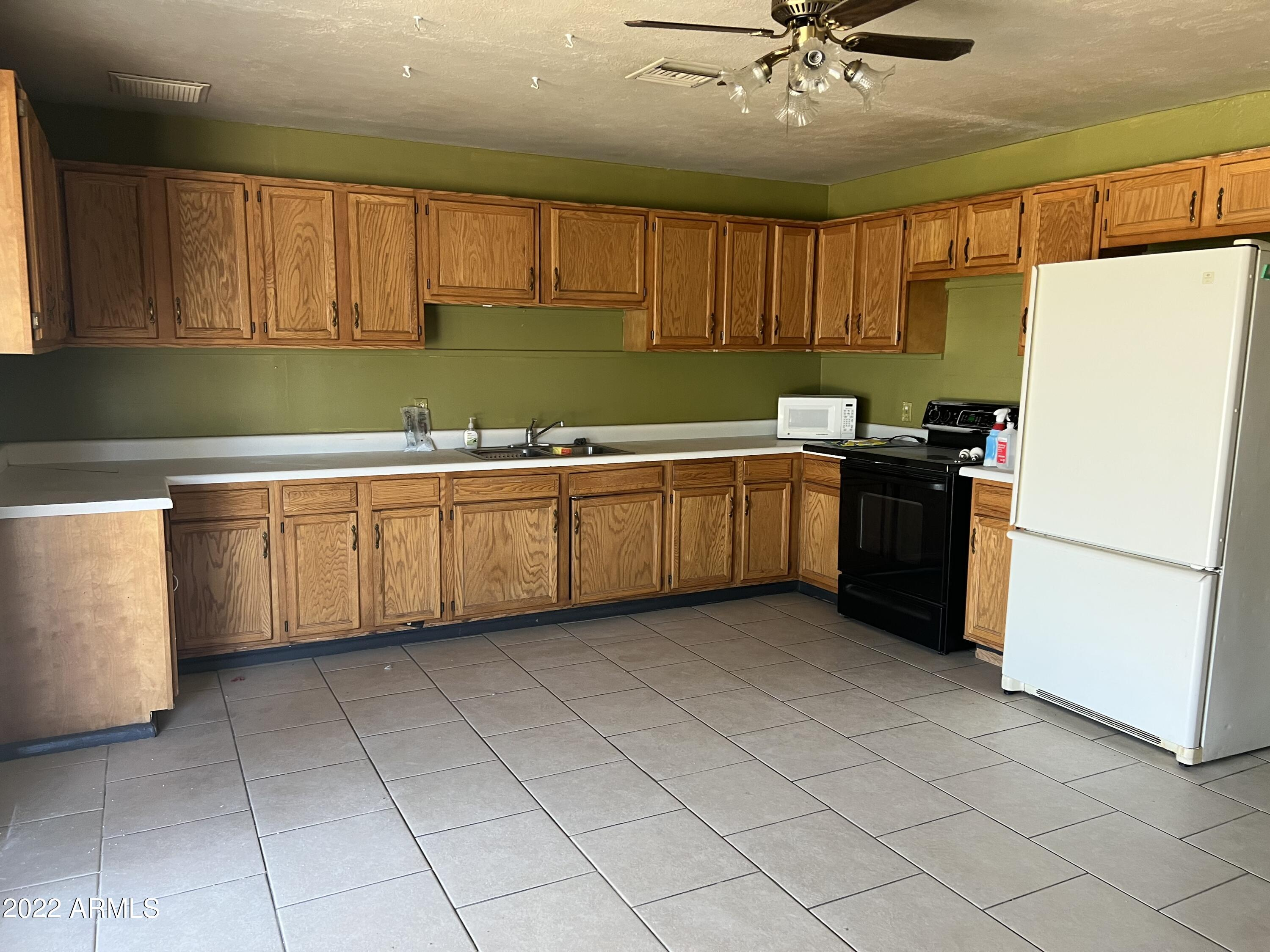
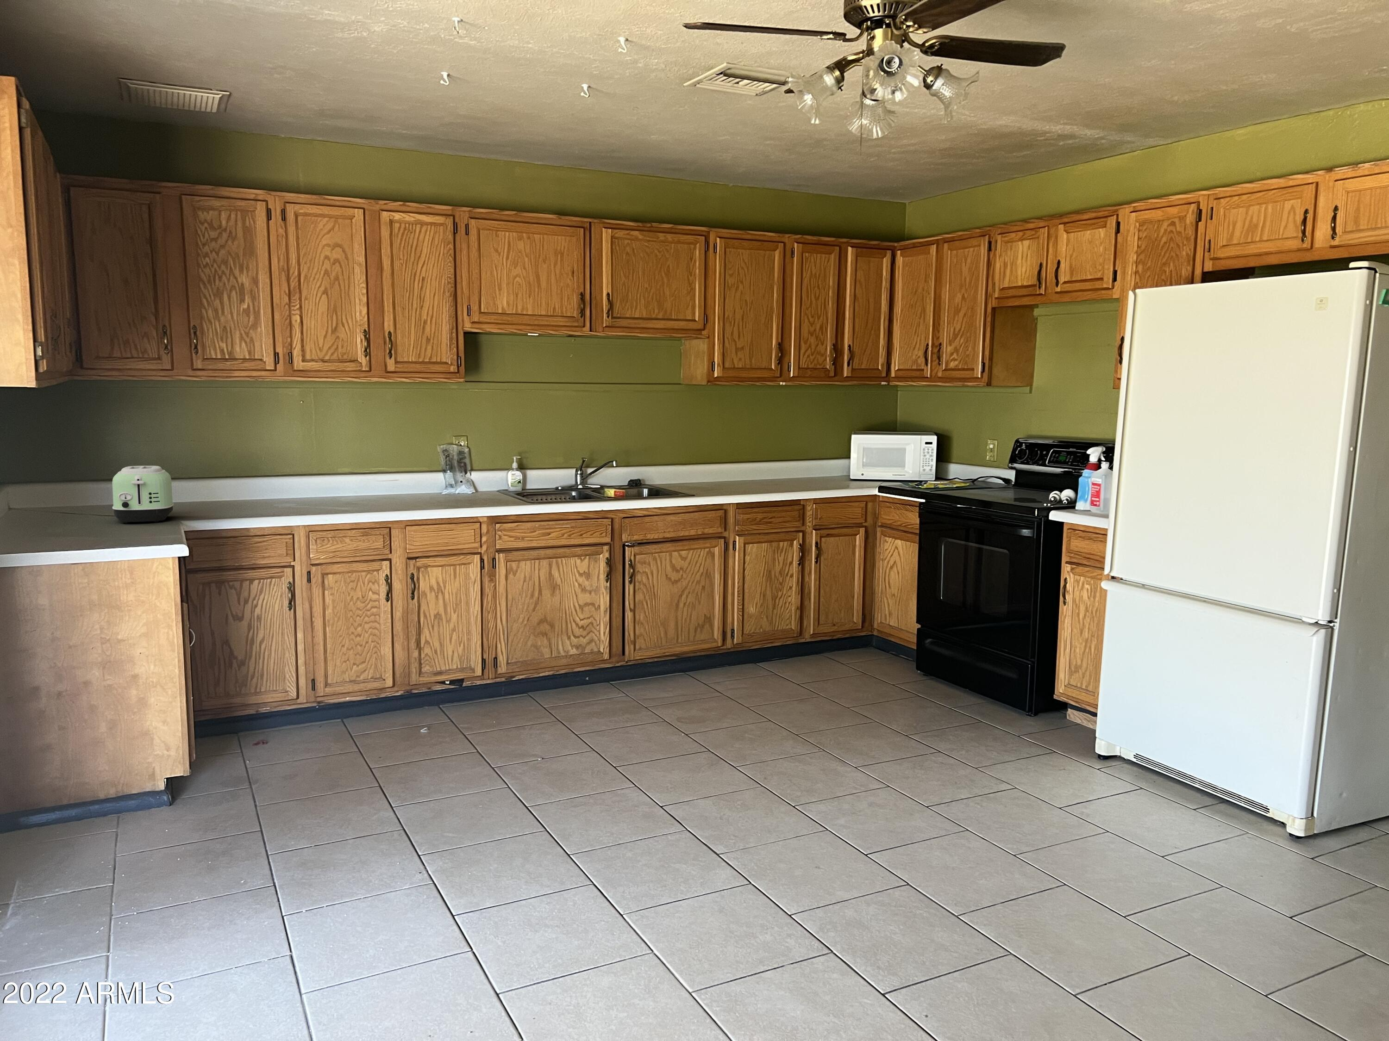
+ toaster (142, 493)
